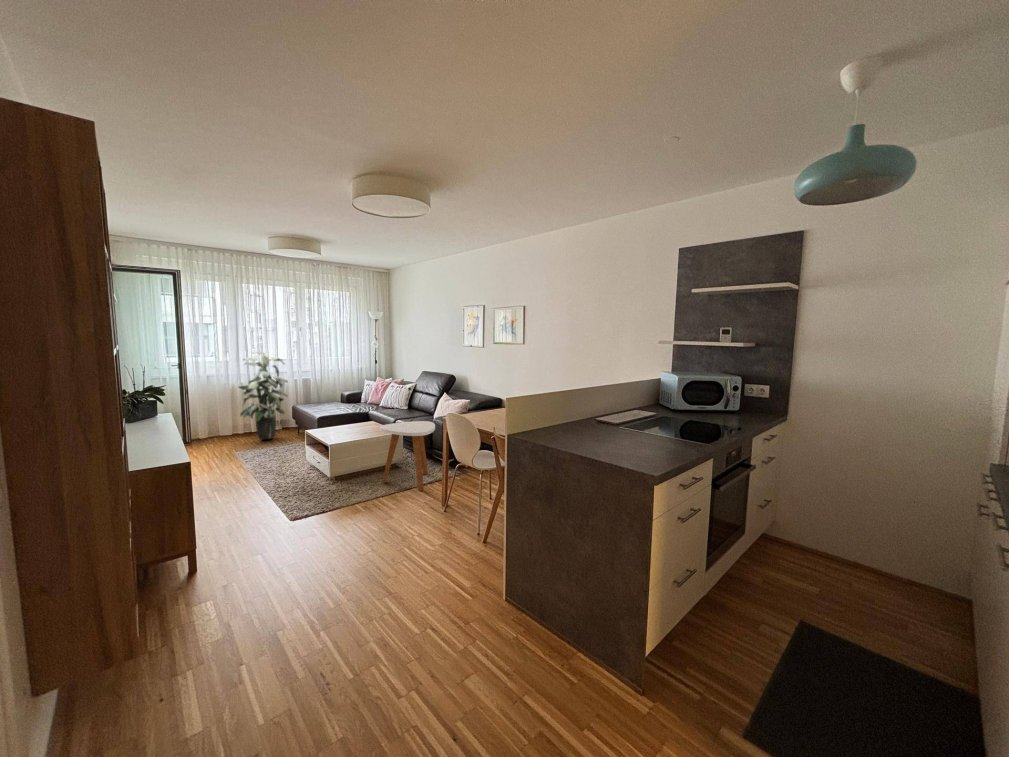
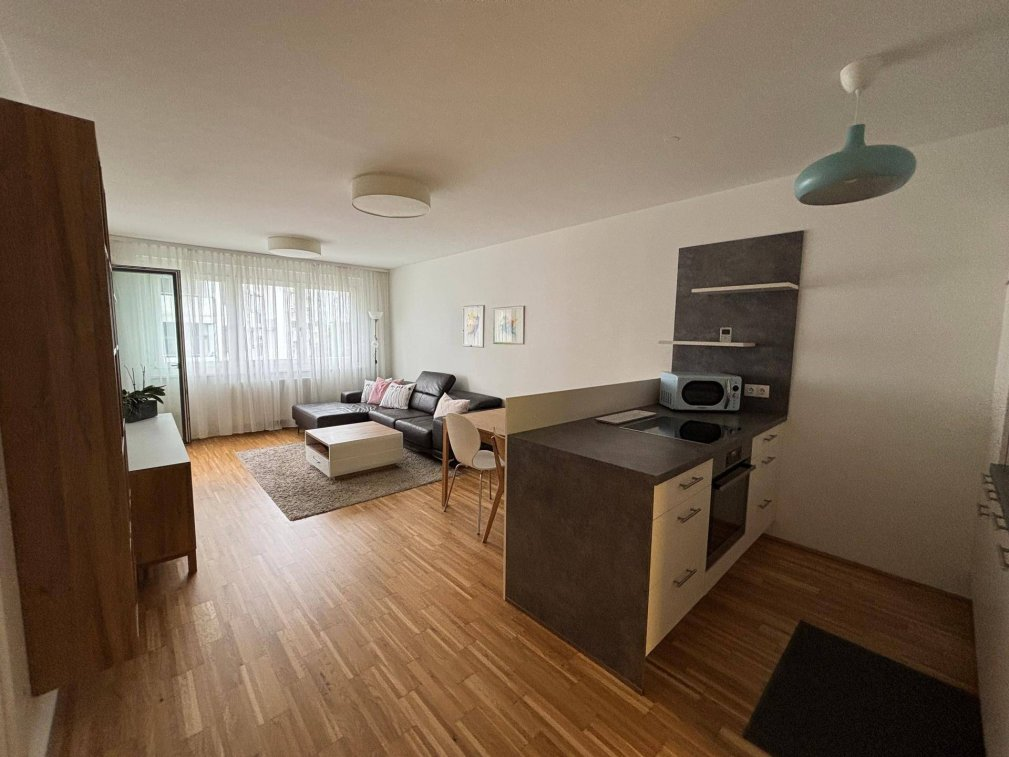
- indoor plant (262, 395)
- side table (414, 454)
